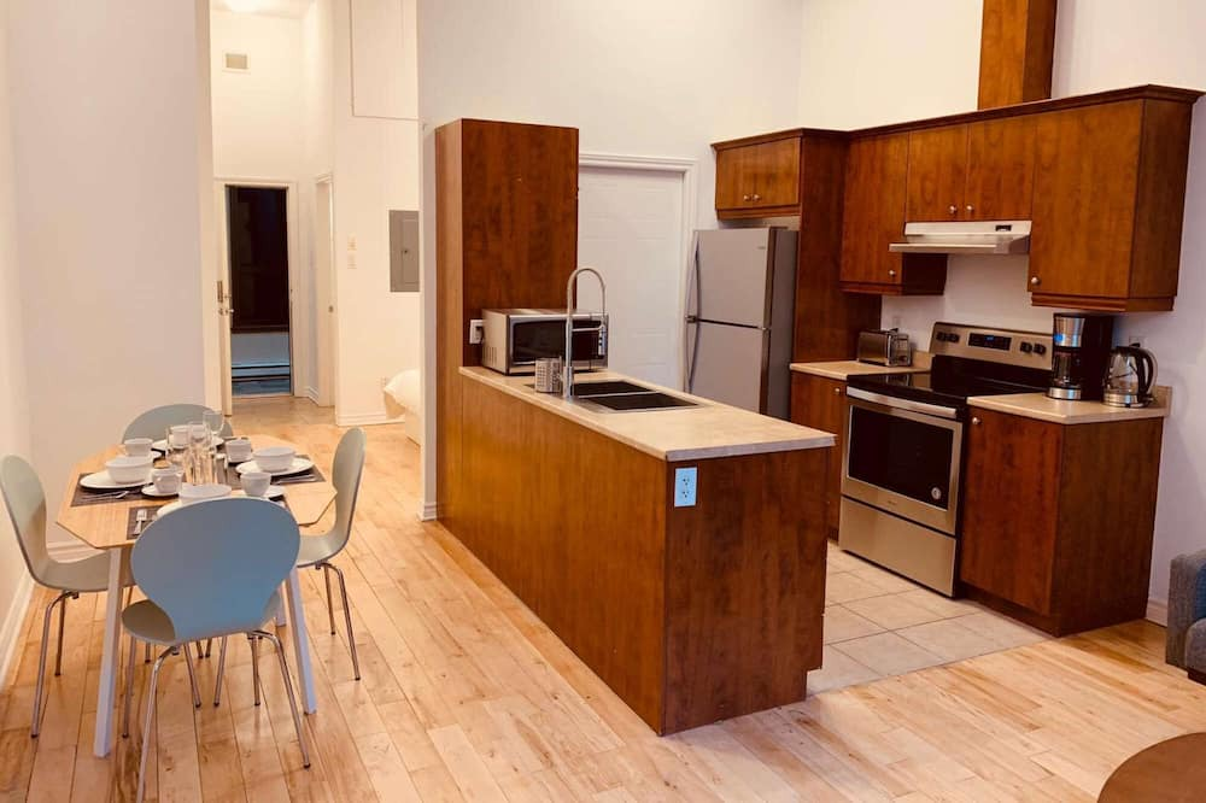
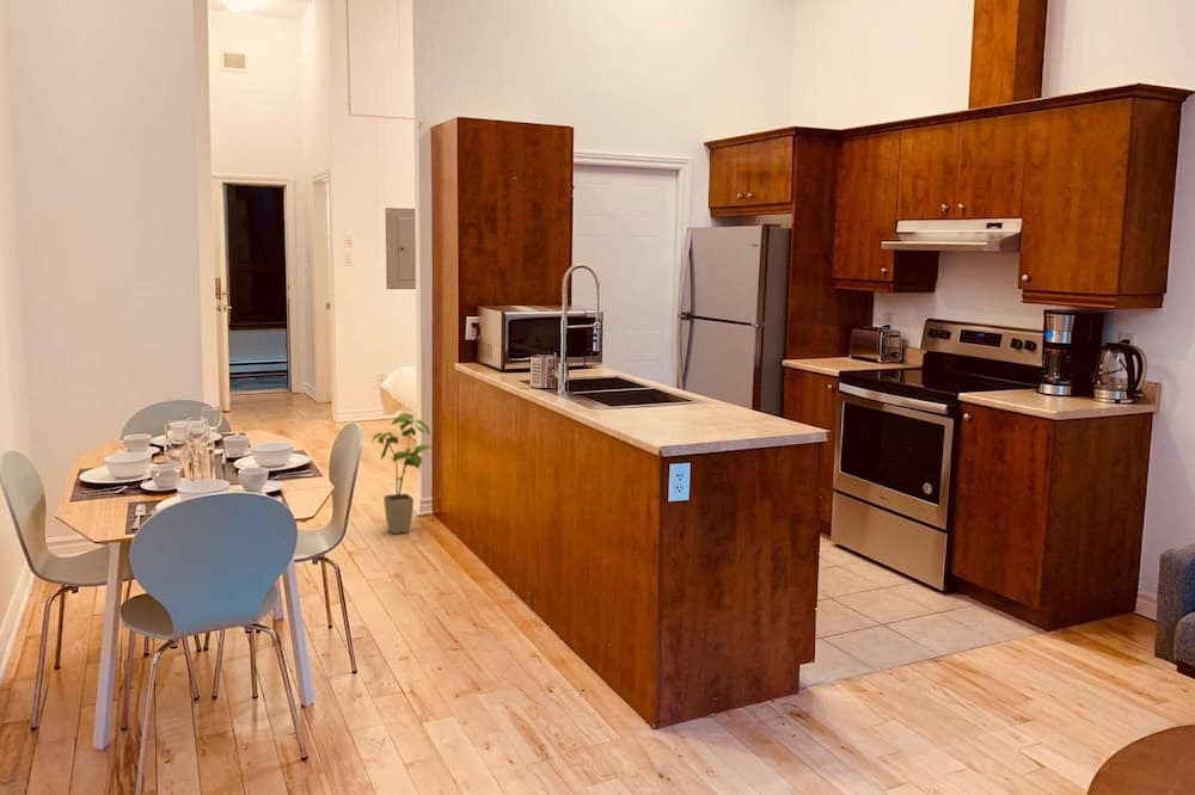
+ house plant (405, 472)
